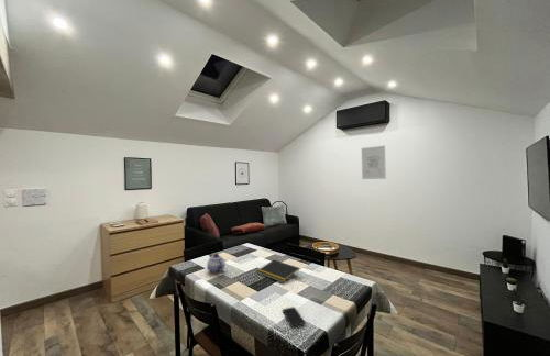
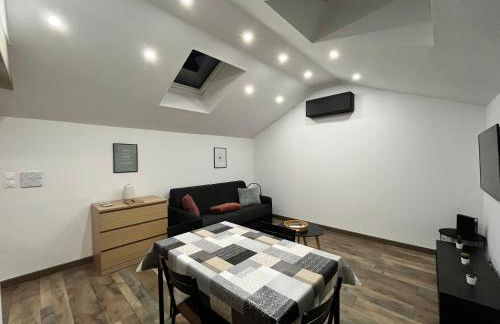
- wall art (373, 163)
- smartphone (293, 315)
- notepad (277, 270)
- teapot (216, 262)
